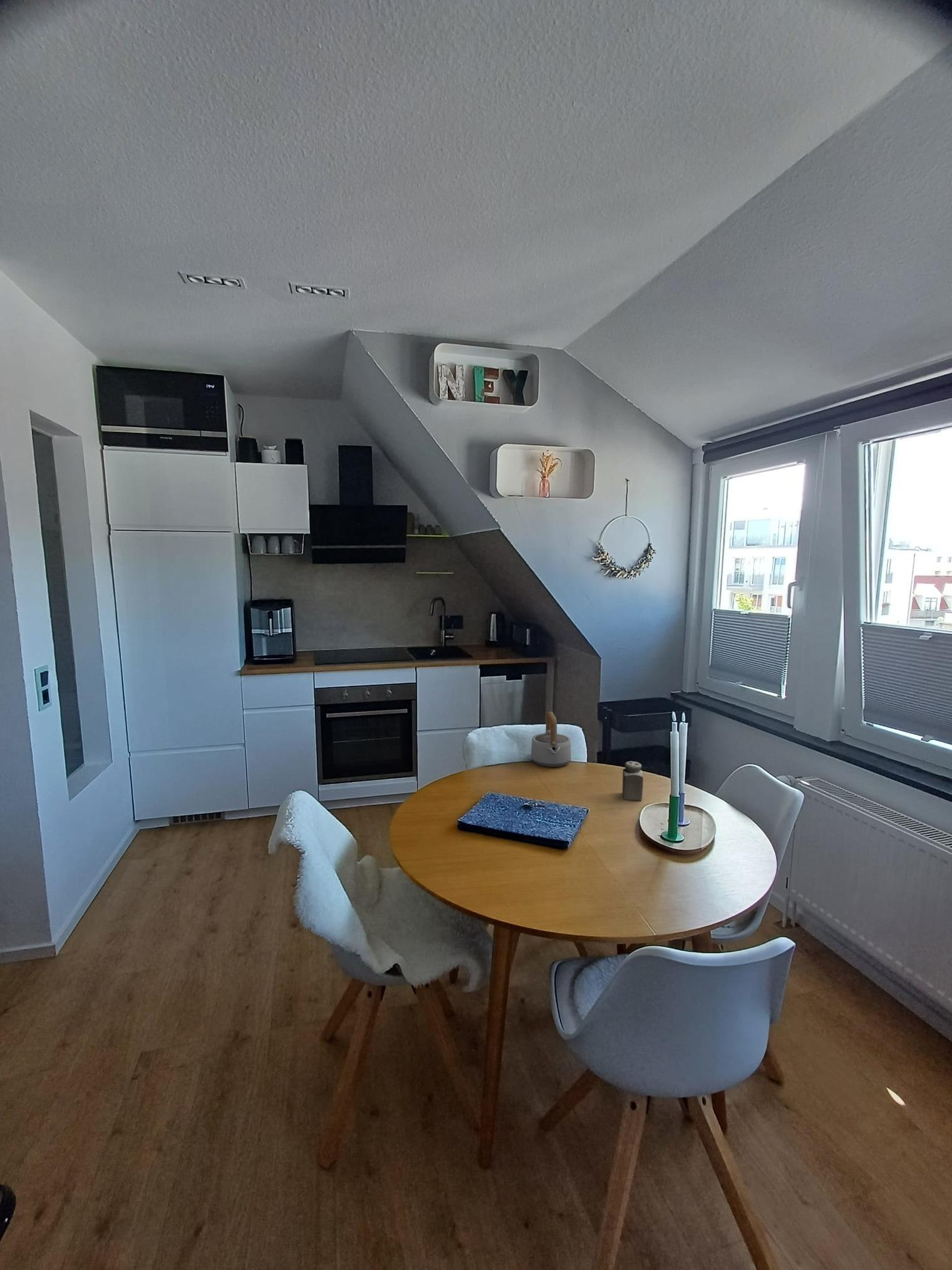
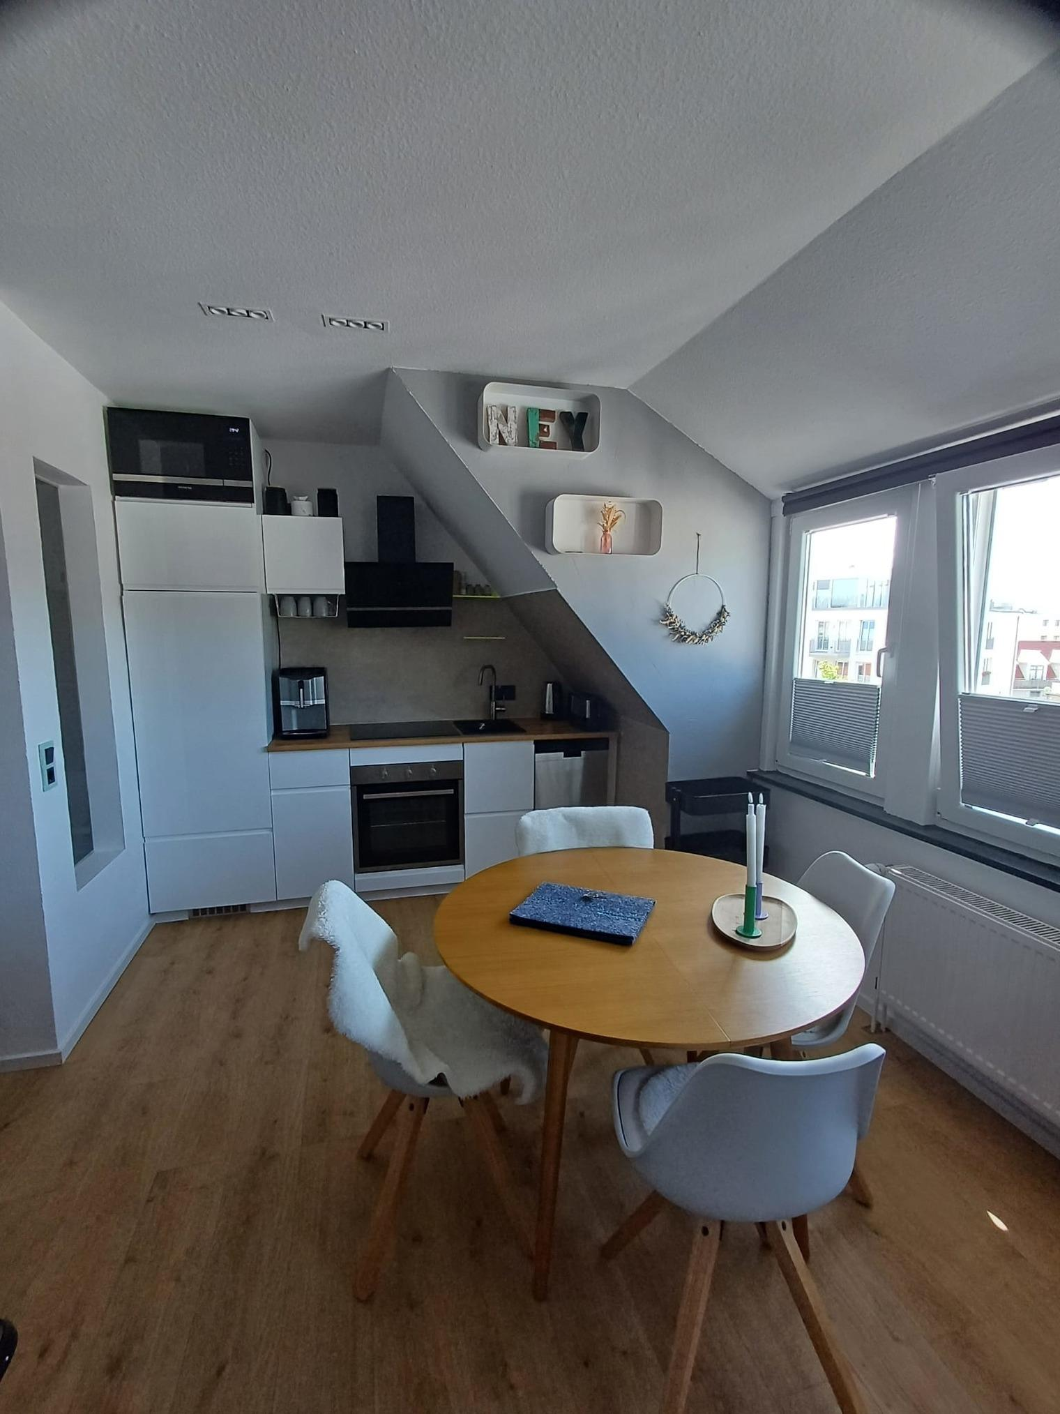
- salt shaker (633, 779)
- teapot (551, 739)
